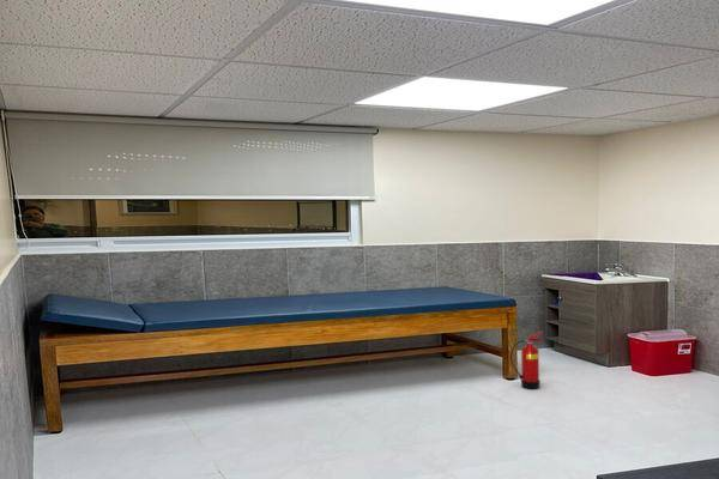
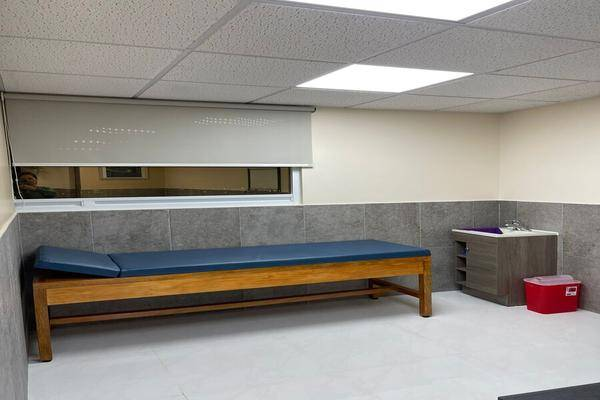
- fire extinguisher (527, 359)
